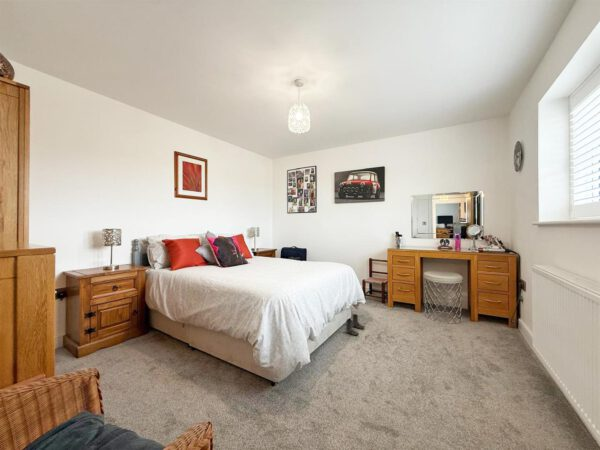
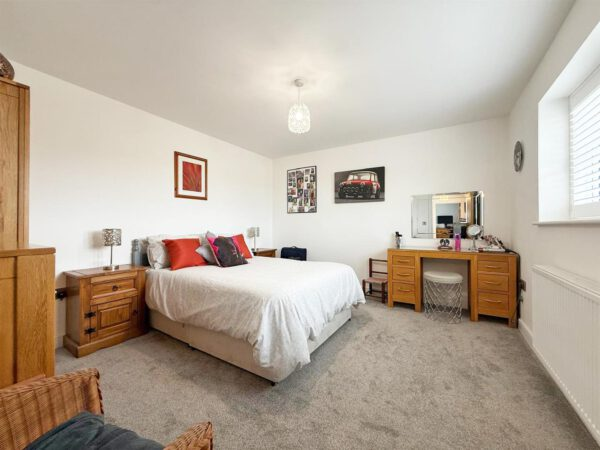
- boots (355, 324)
